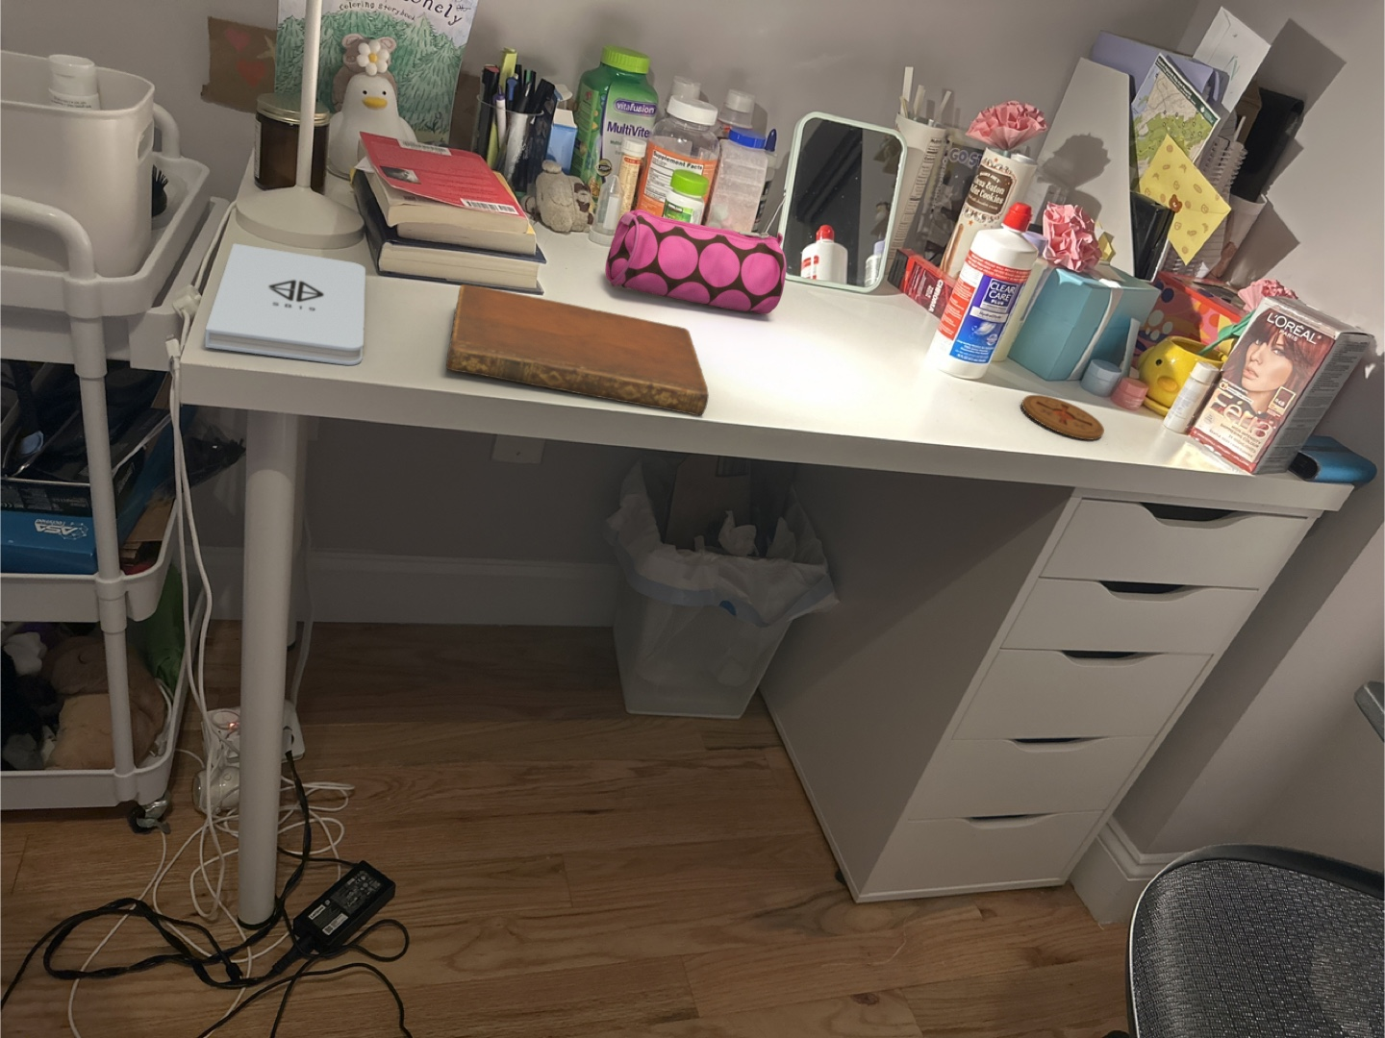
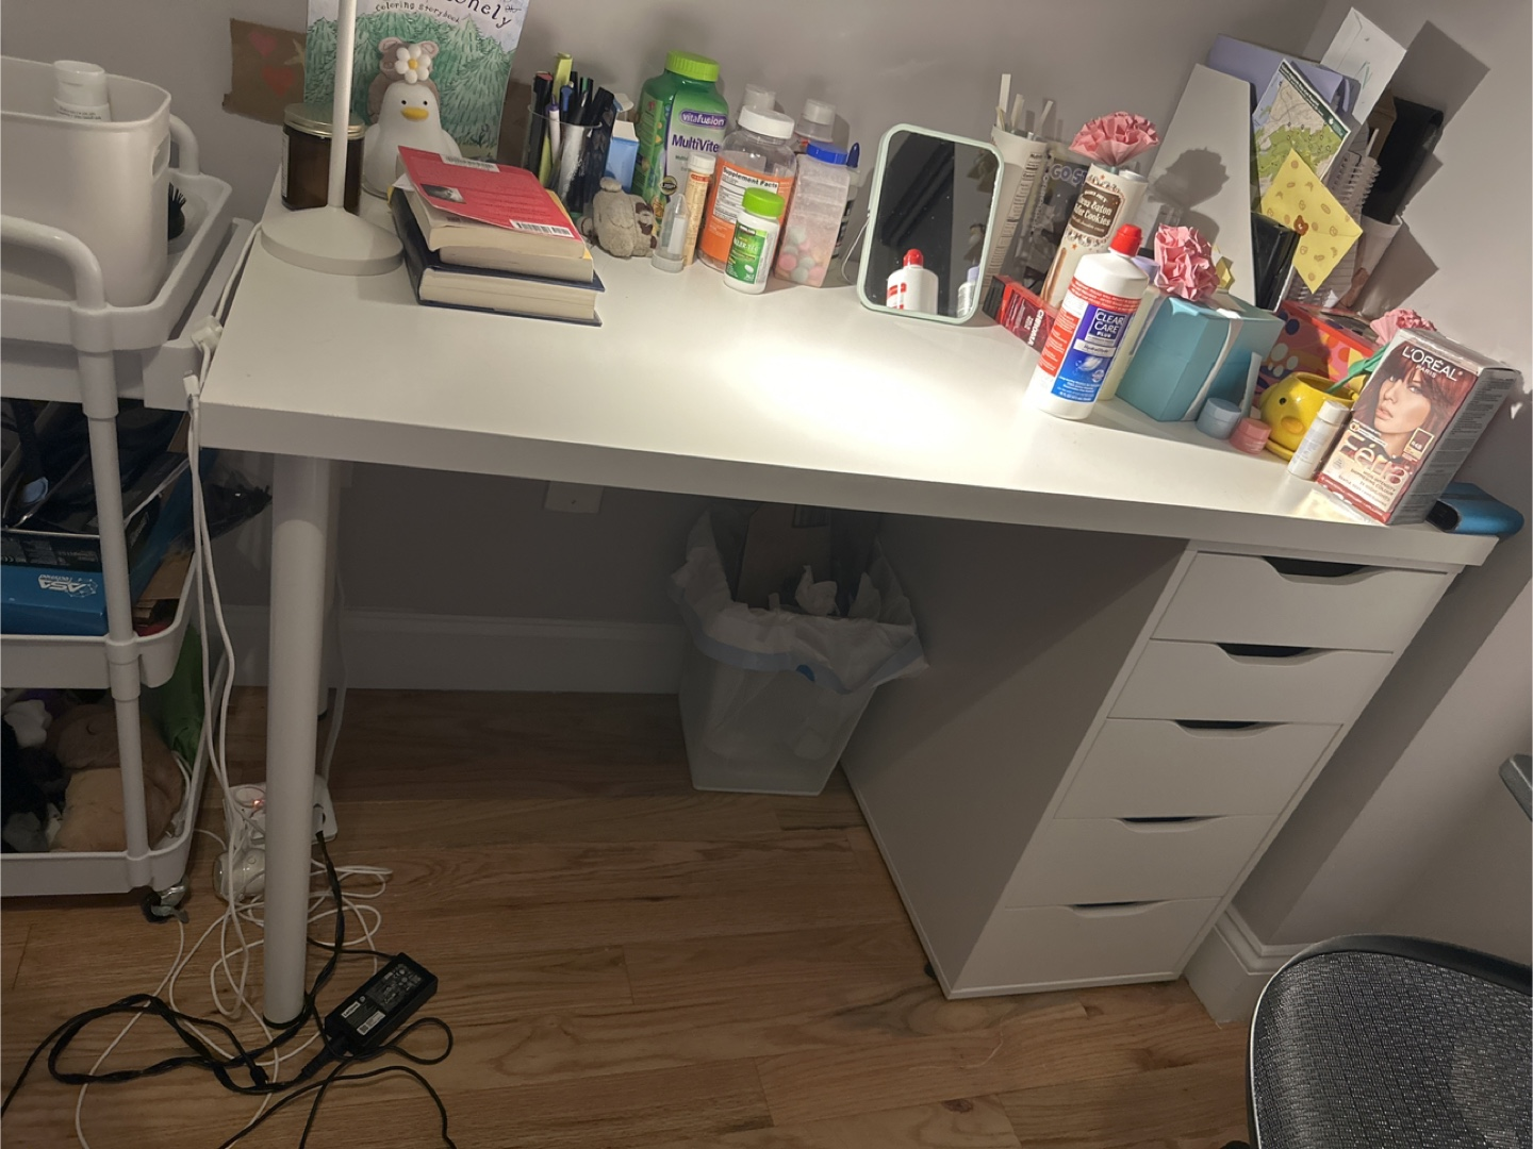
- coaster (1062, 417)
- notebook (577, 347)
- notepad (293, 301)
- pencil case (697, 260)
